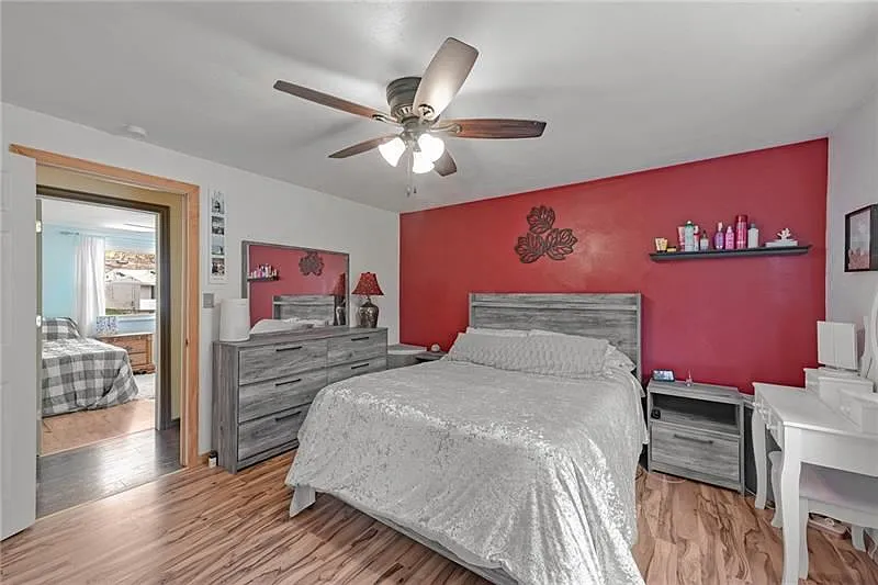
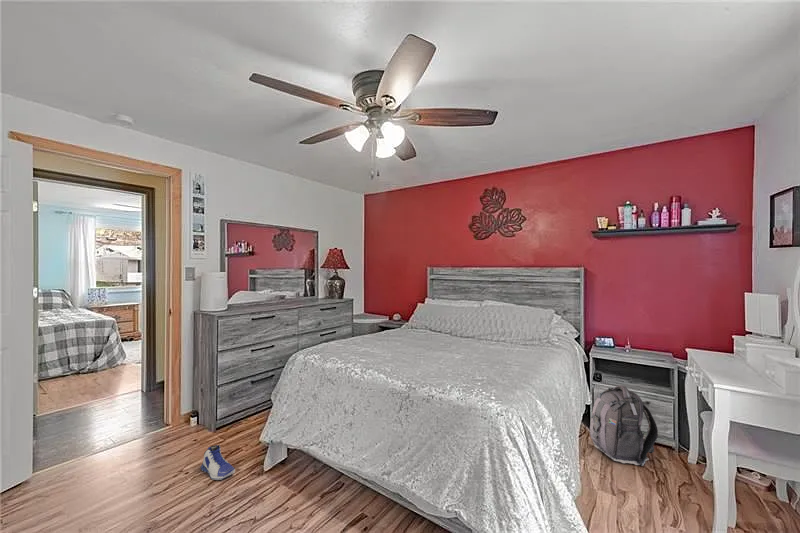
+ sneaker (215, 460)
+ backpack (621, 419)
